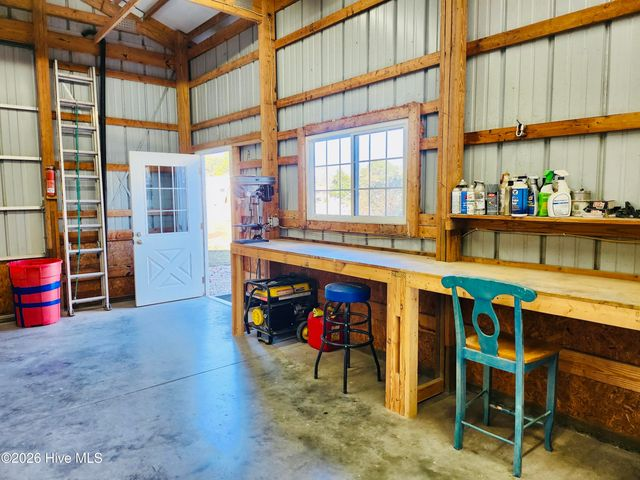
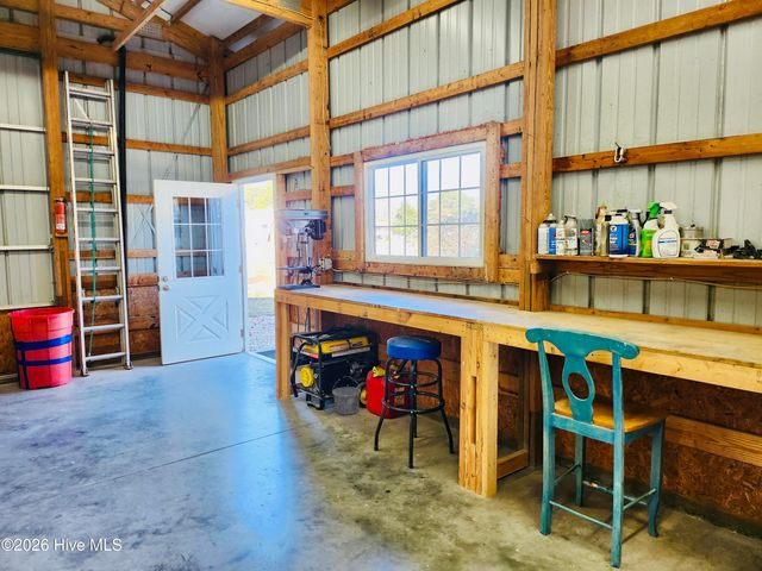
+ bucket (346, 393)
